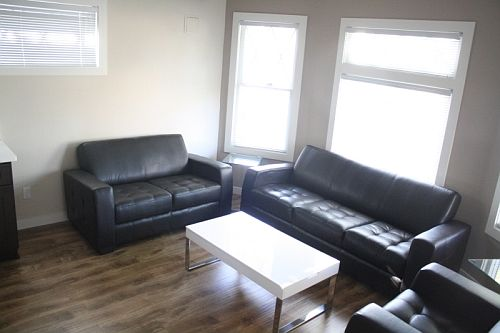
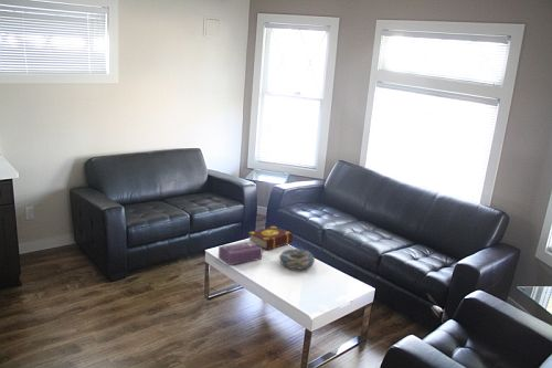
+ tissue box (240, 252)
+ book (270, 236)
+ decorative bowl (297, 259)
